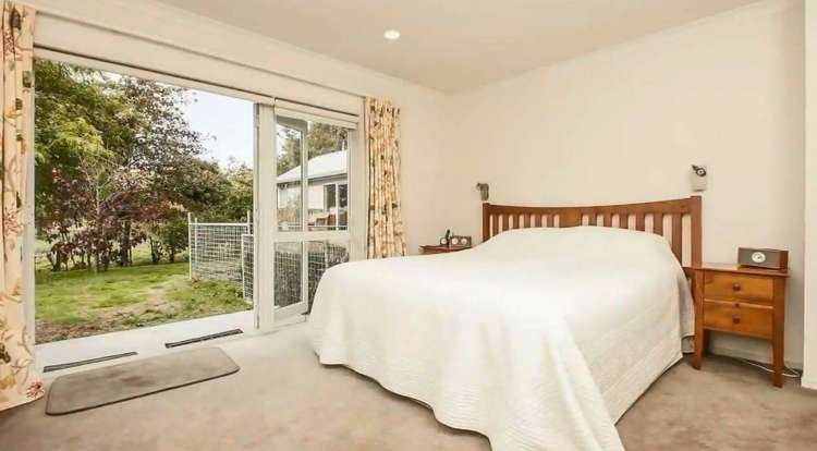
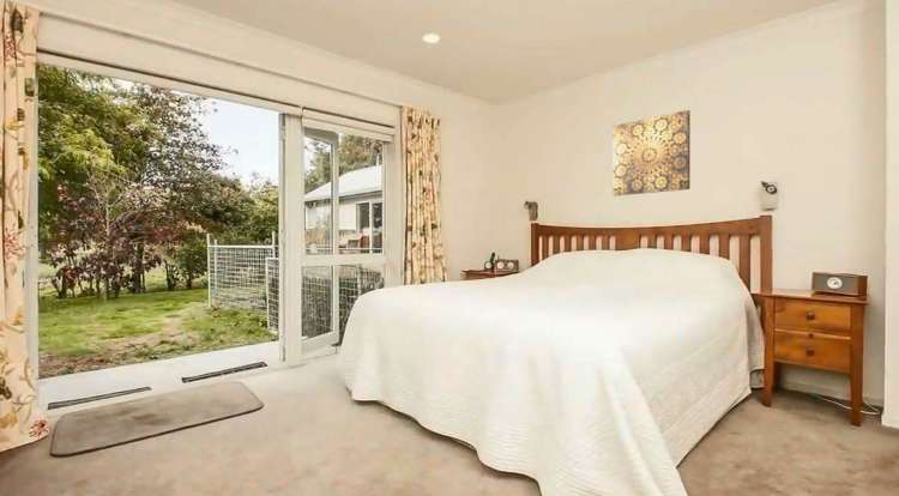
+ wall art (648, 156)
